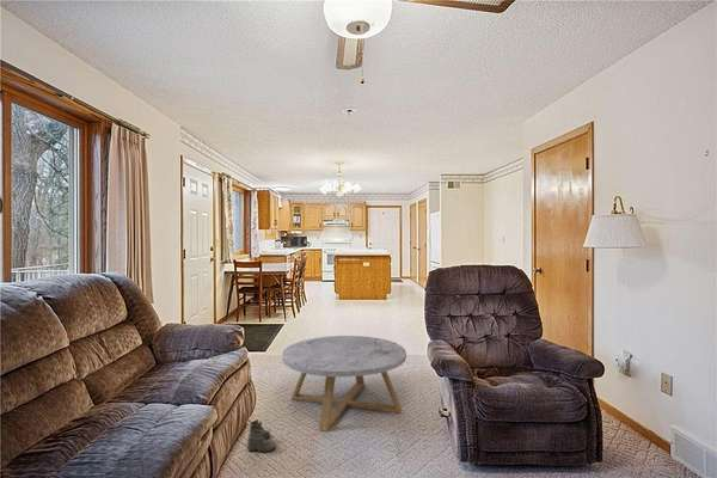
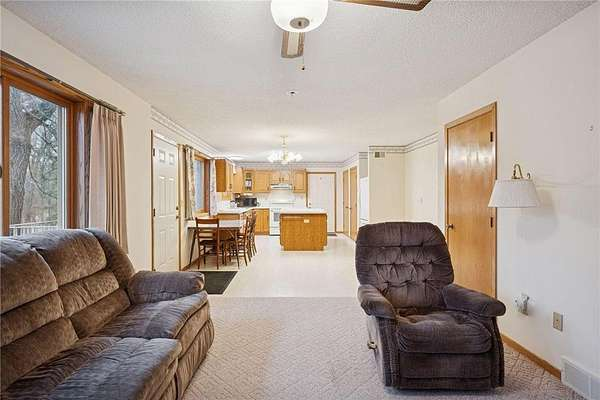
- coffee table (344, 375)
- boots (261, 434)
